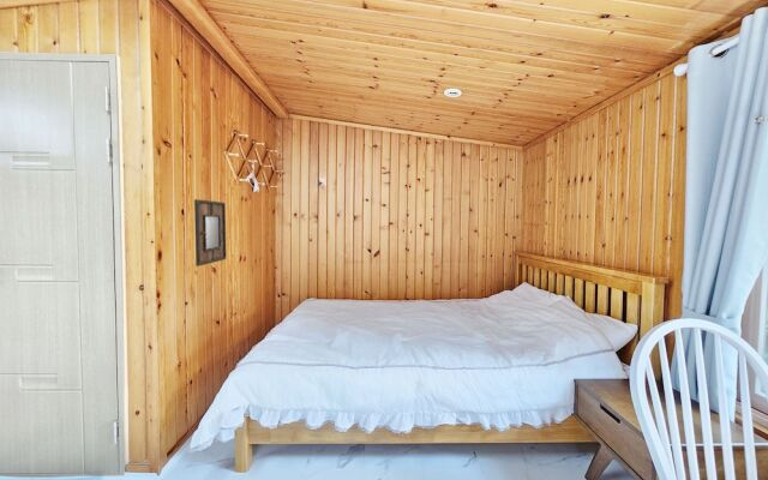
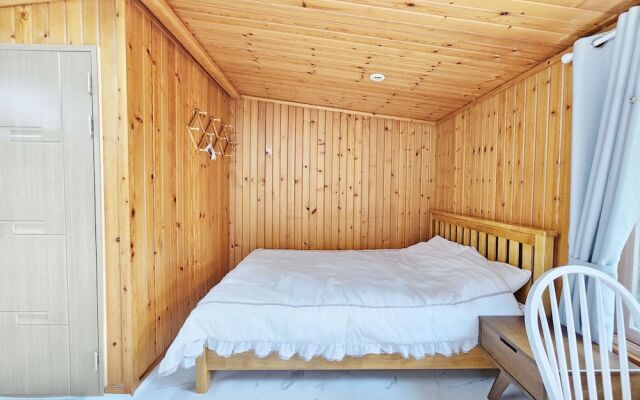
- home mirror (211, 232)
